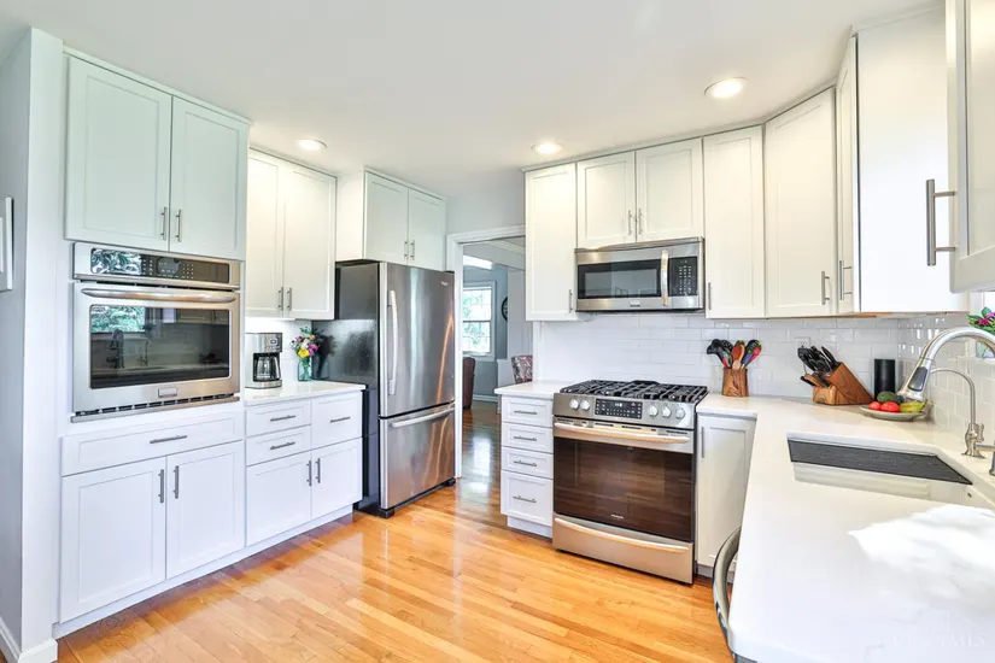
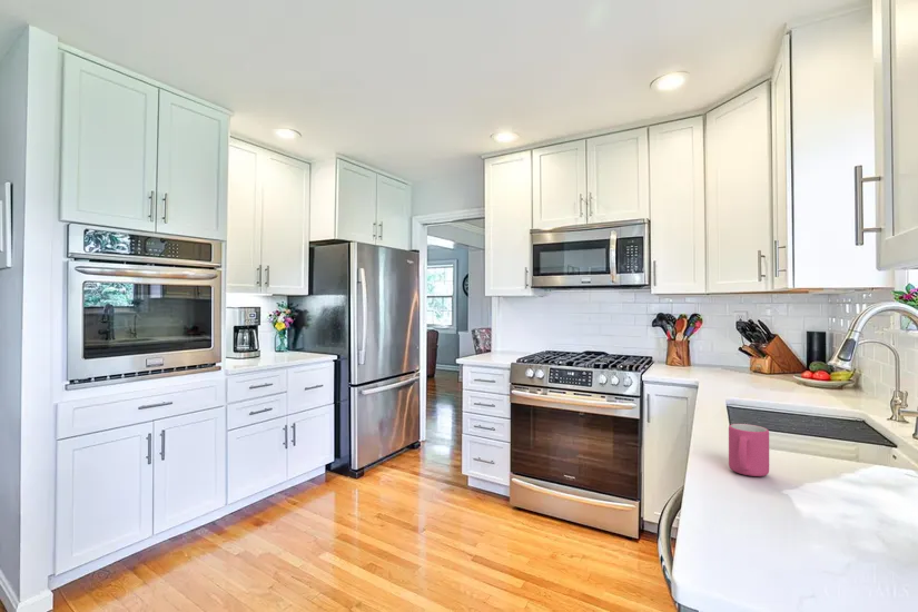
+ mug (747, 451)
